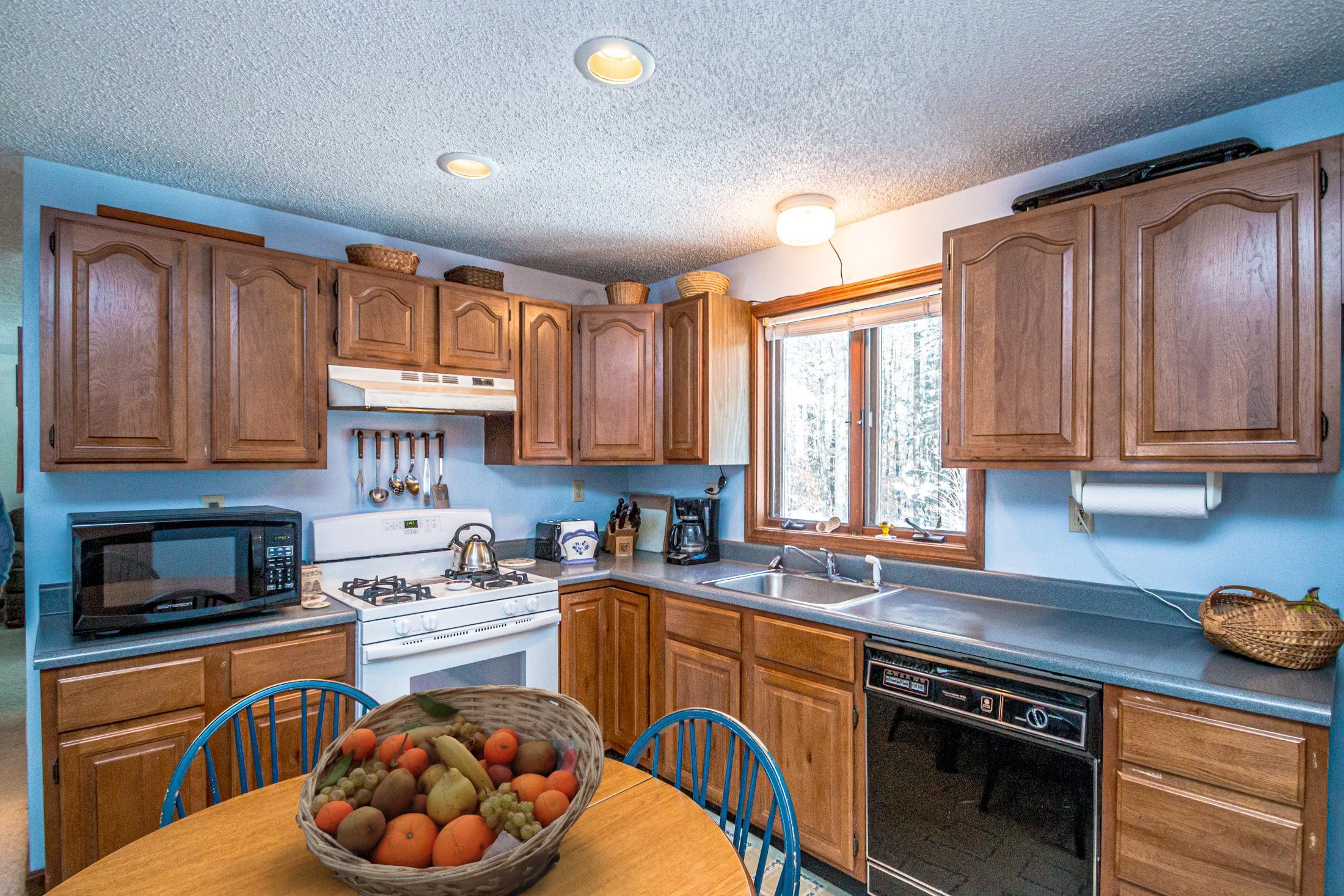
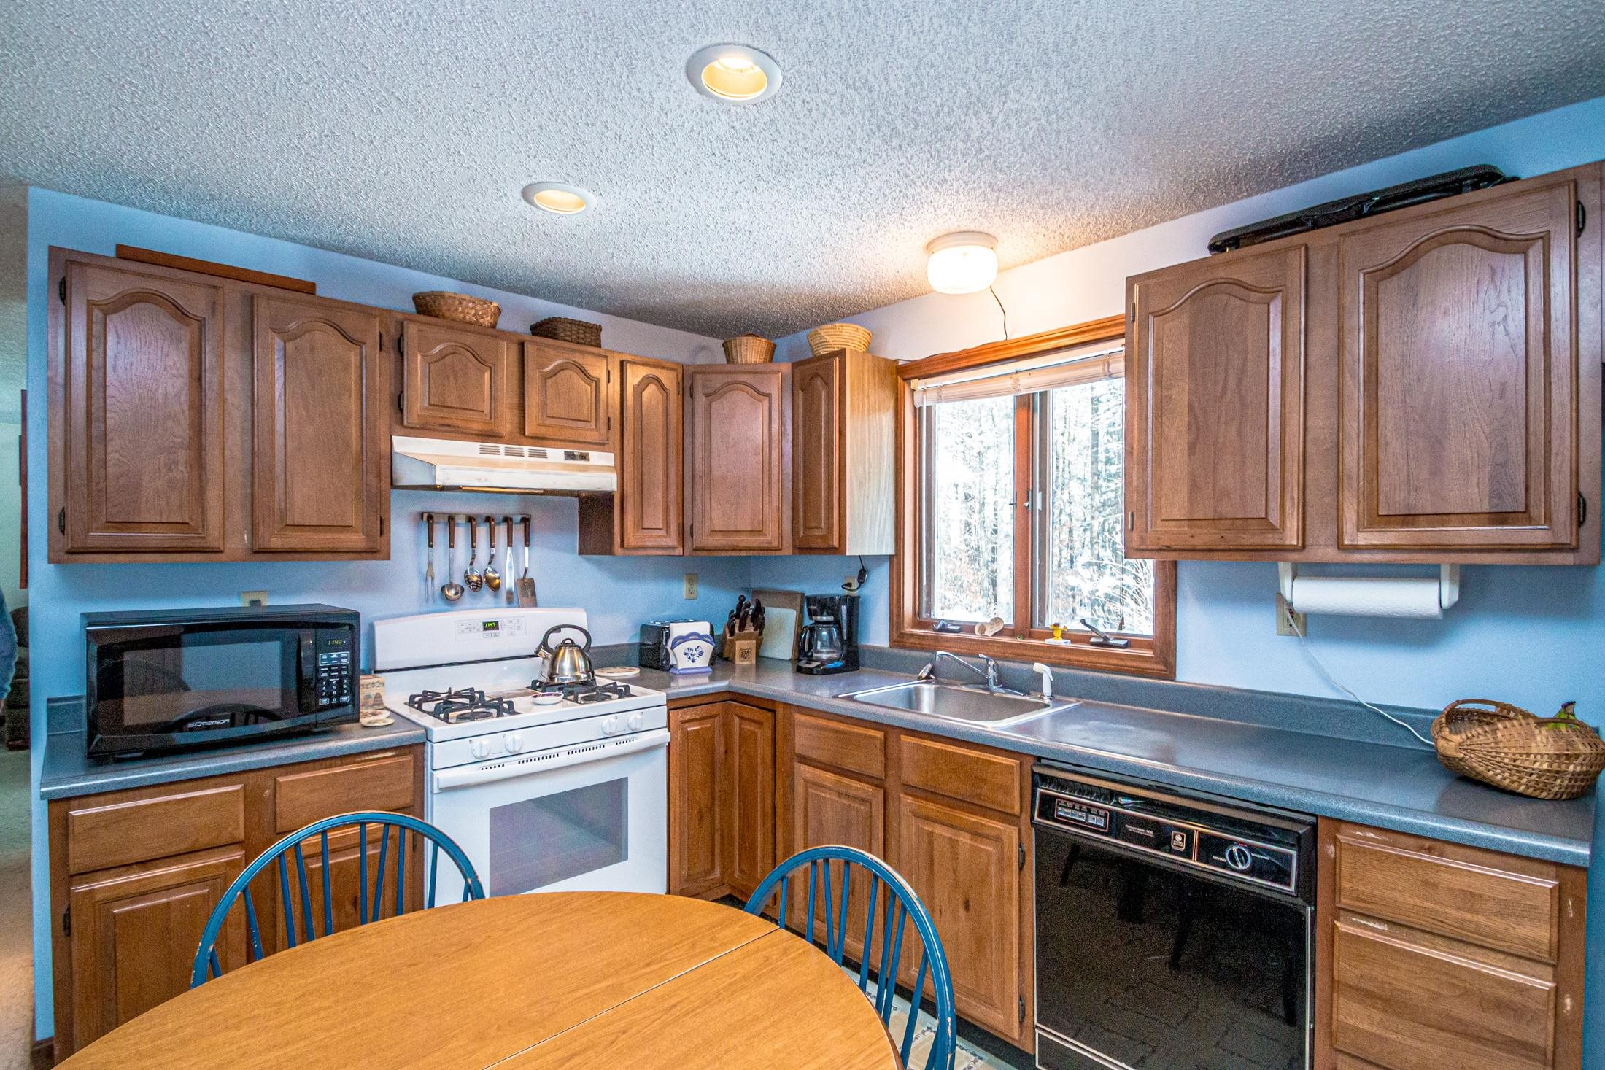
- fruit basket (458, 786)
